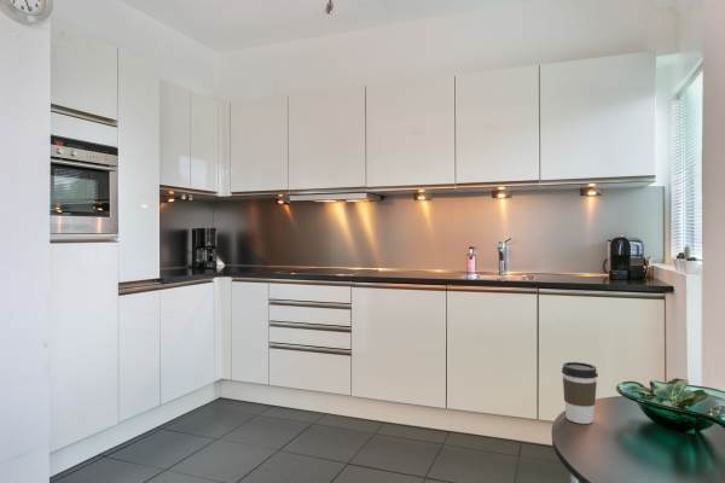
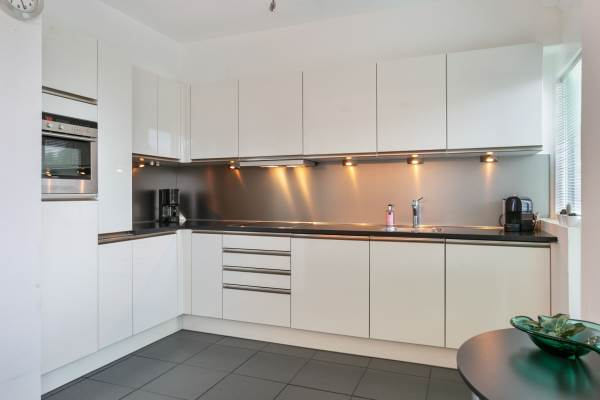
- coffee cup (579, 392)
